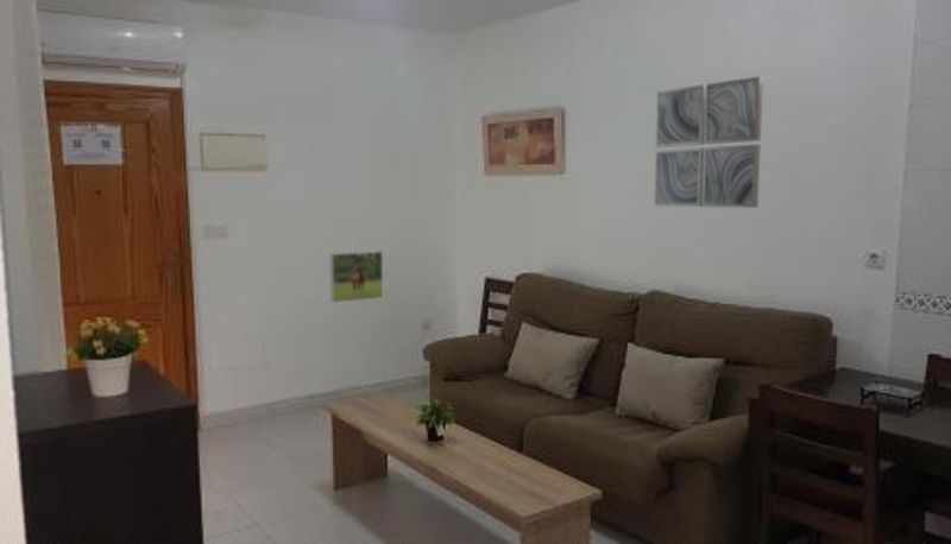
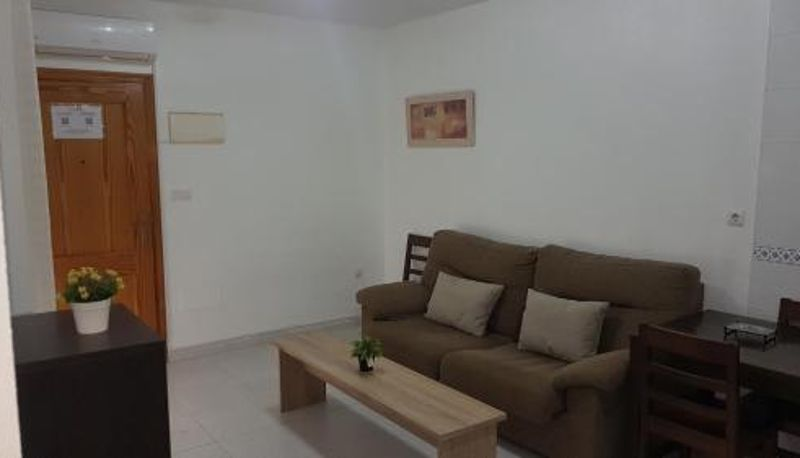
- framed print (357, 276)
- wall art (704, 147)
